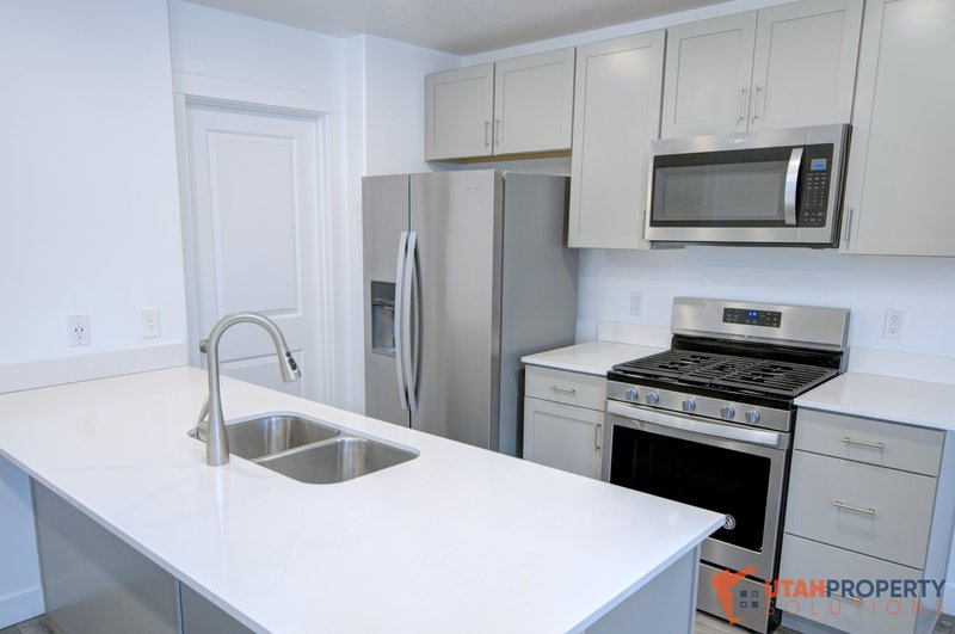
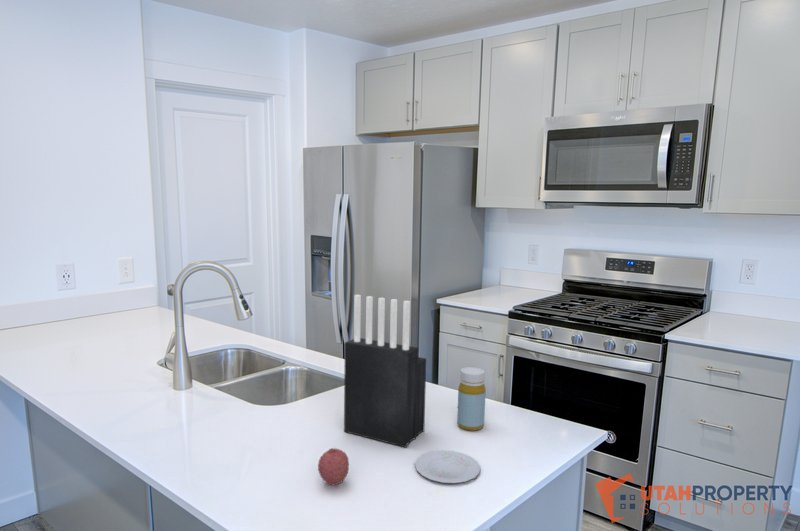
+ knife block (387, 363)
+ bottle (471, 398)
+ fruit (333, 466)
+ plate (454, 451)
